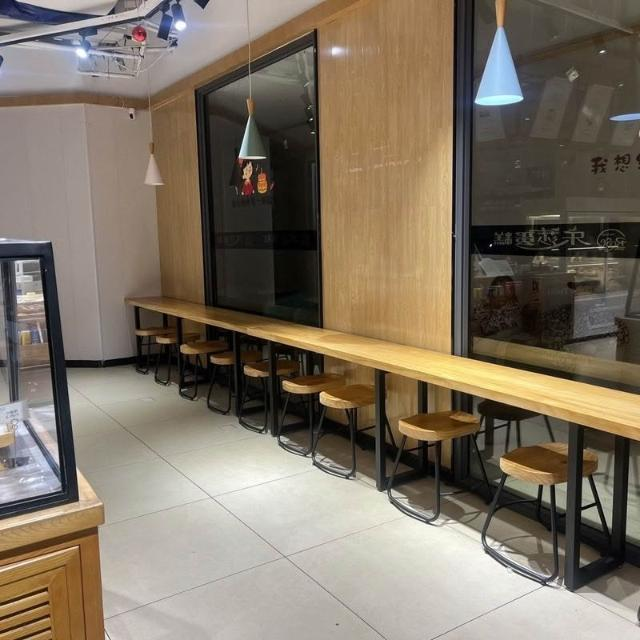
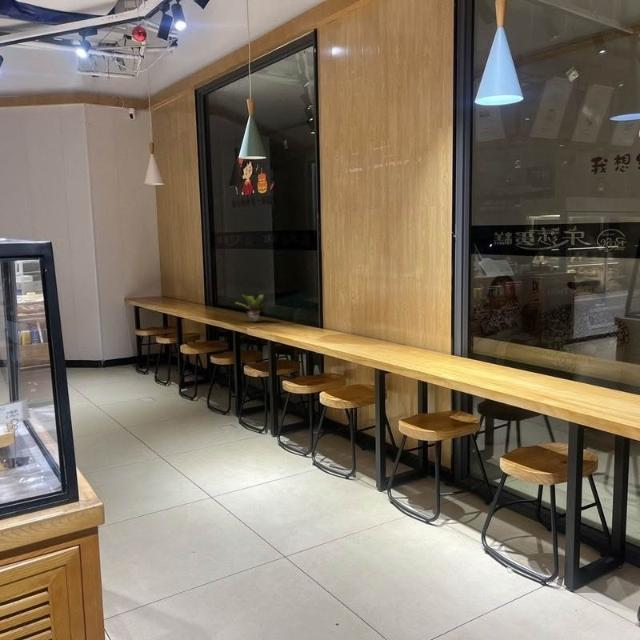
+ potted plant (253, 307)
